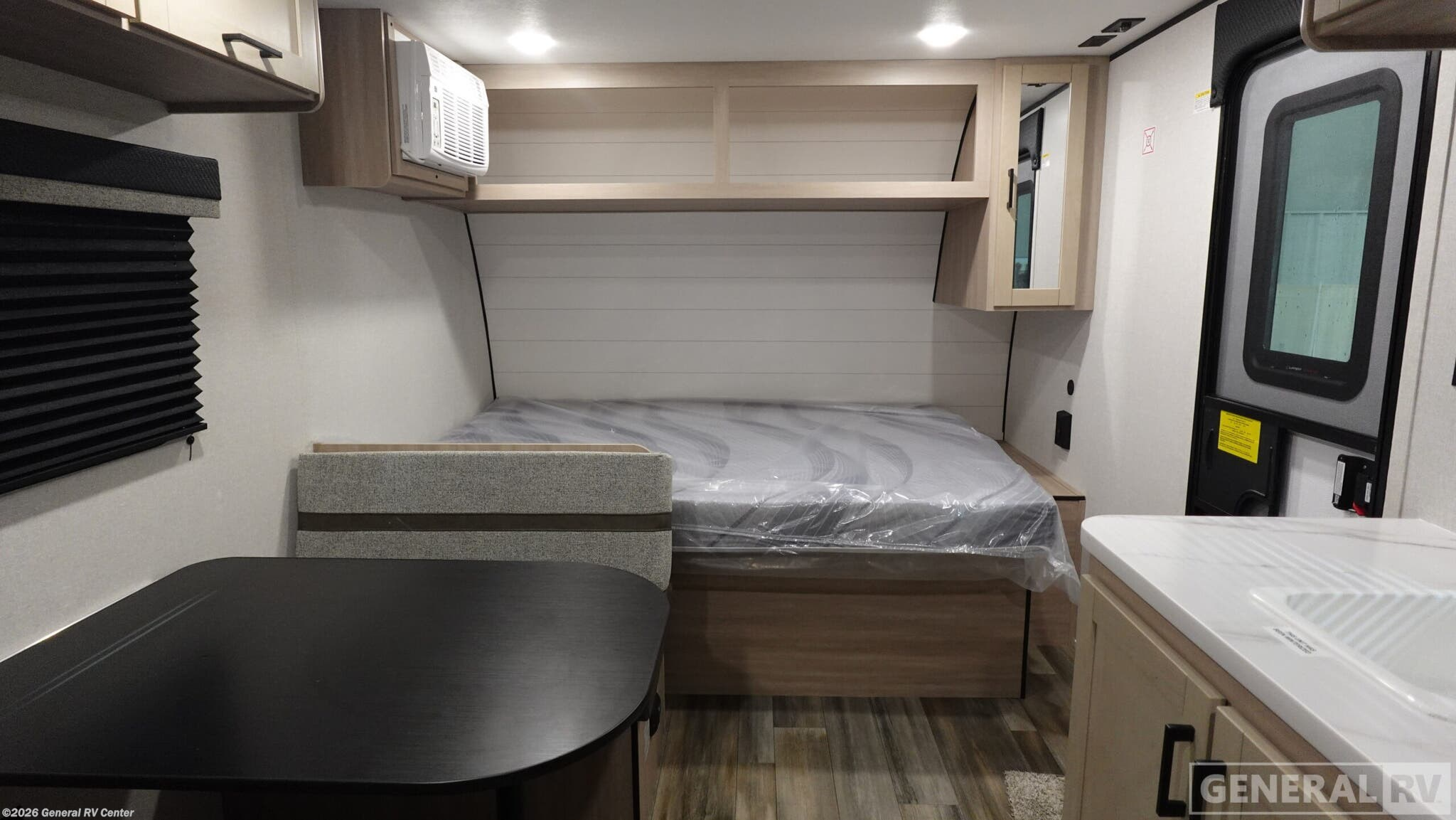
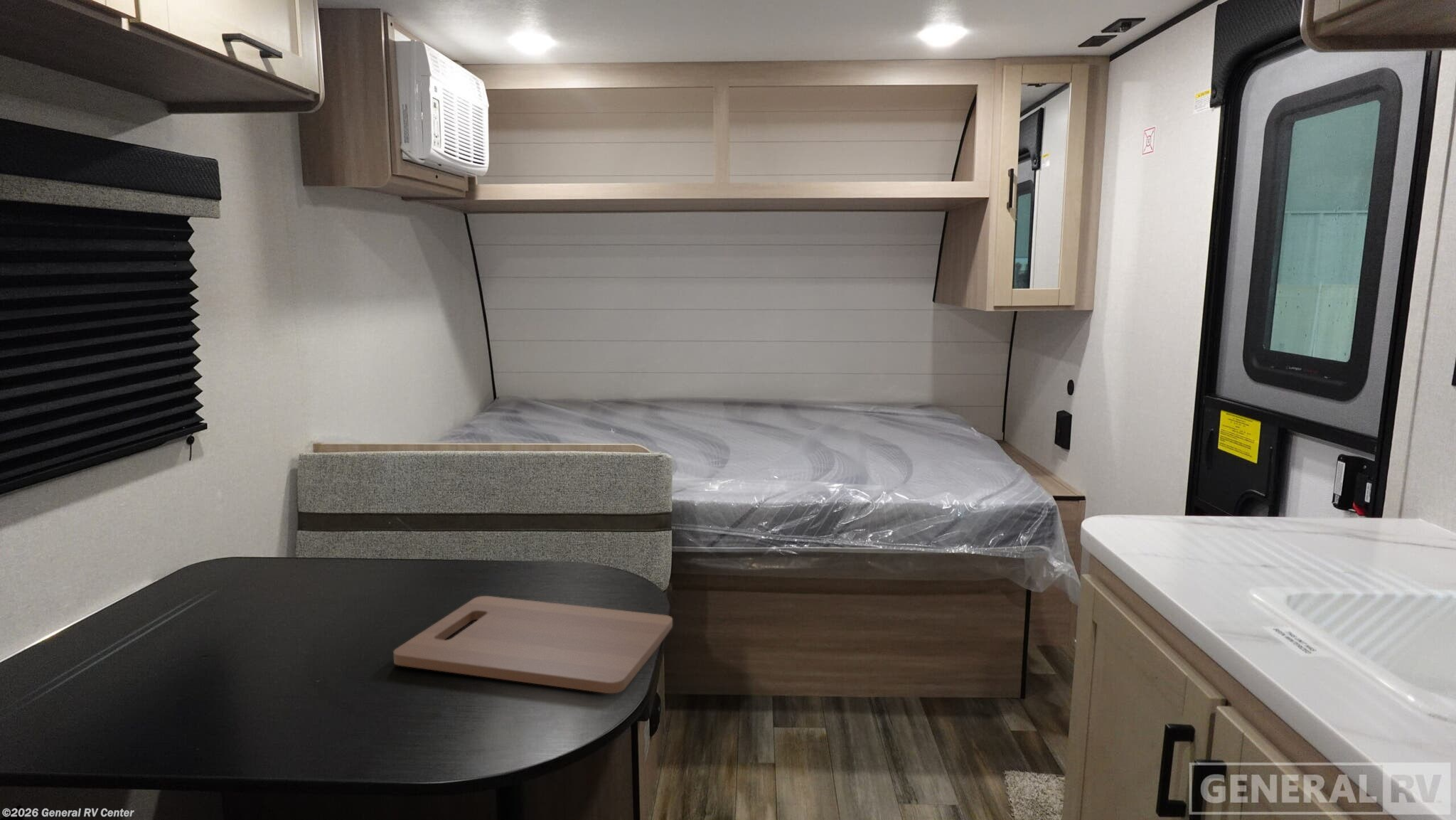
+ cutting board (540, 639)
